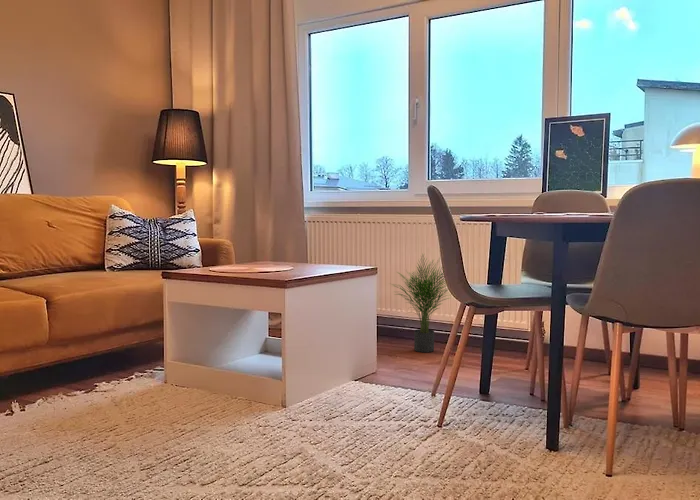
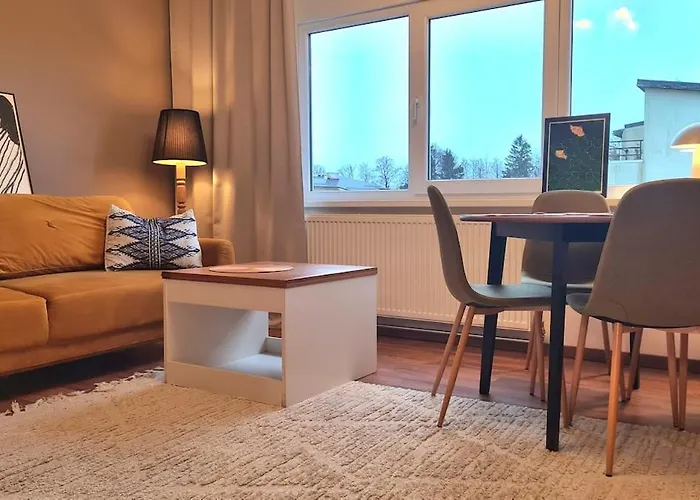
- potted plant (419, 301)
